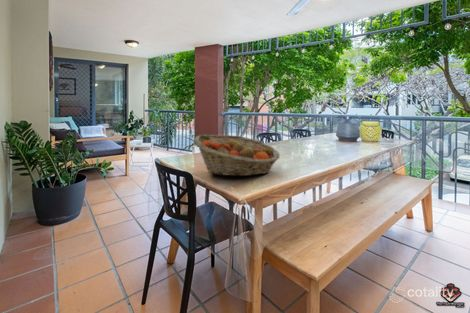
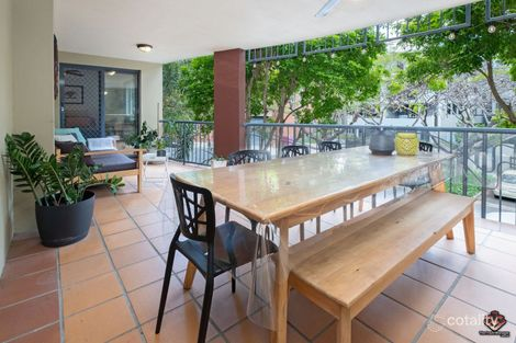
- fruit basket (237, 153)
